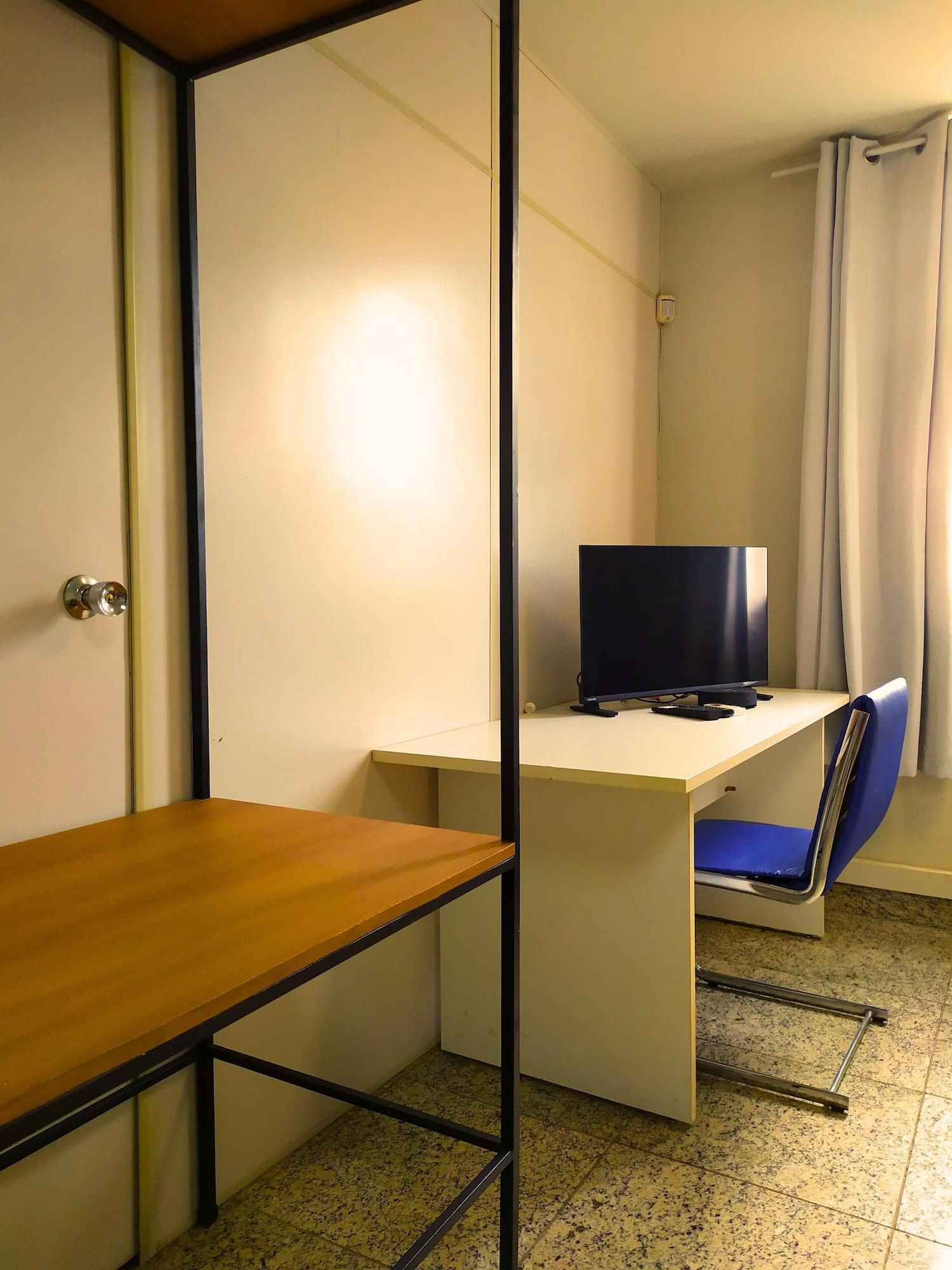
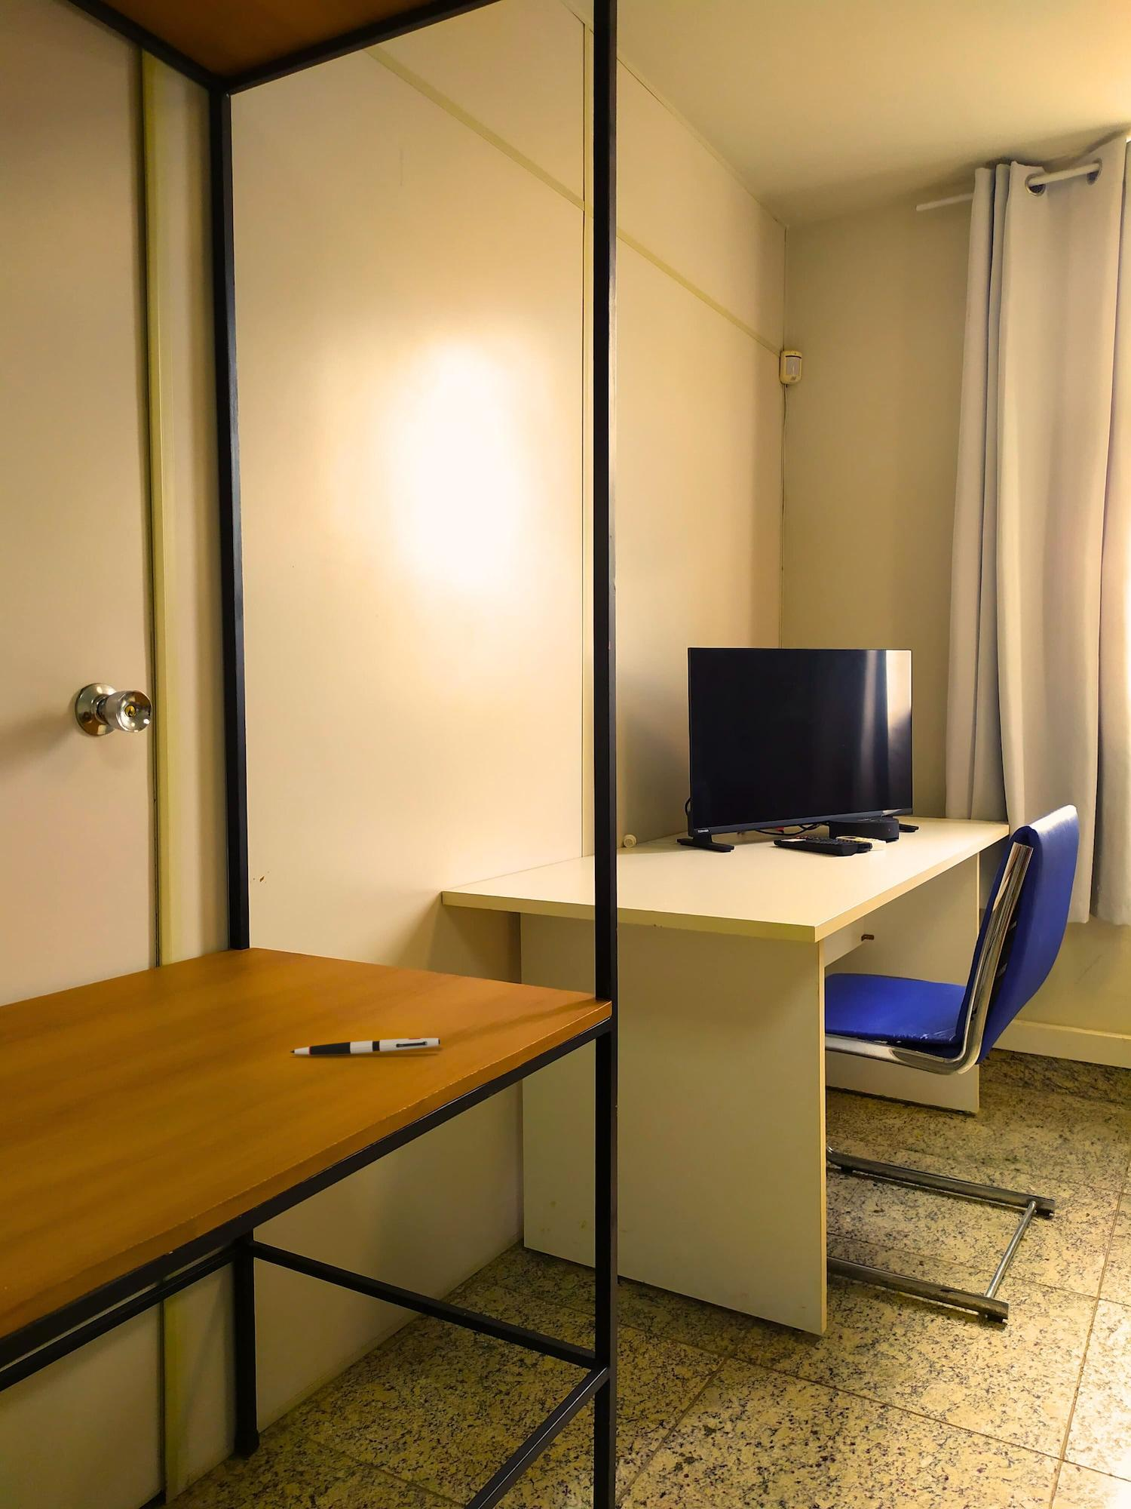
+ pen (365, 1047)
